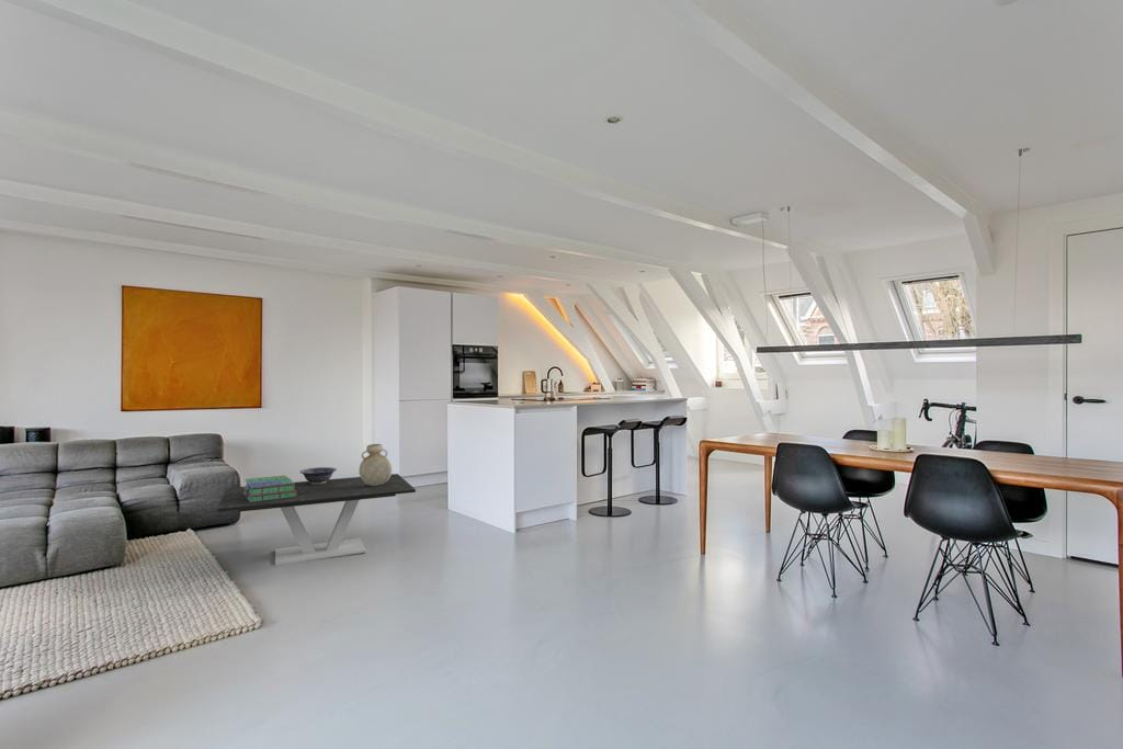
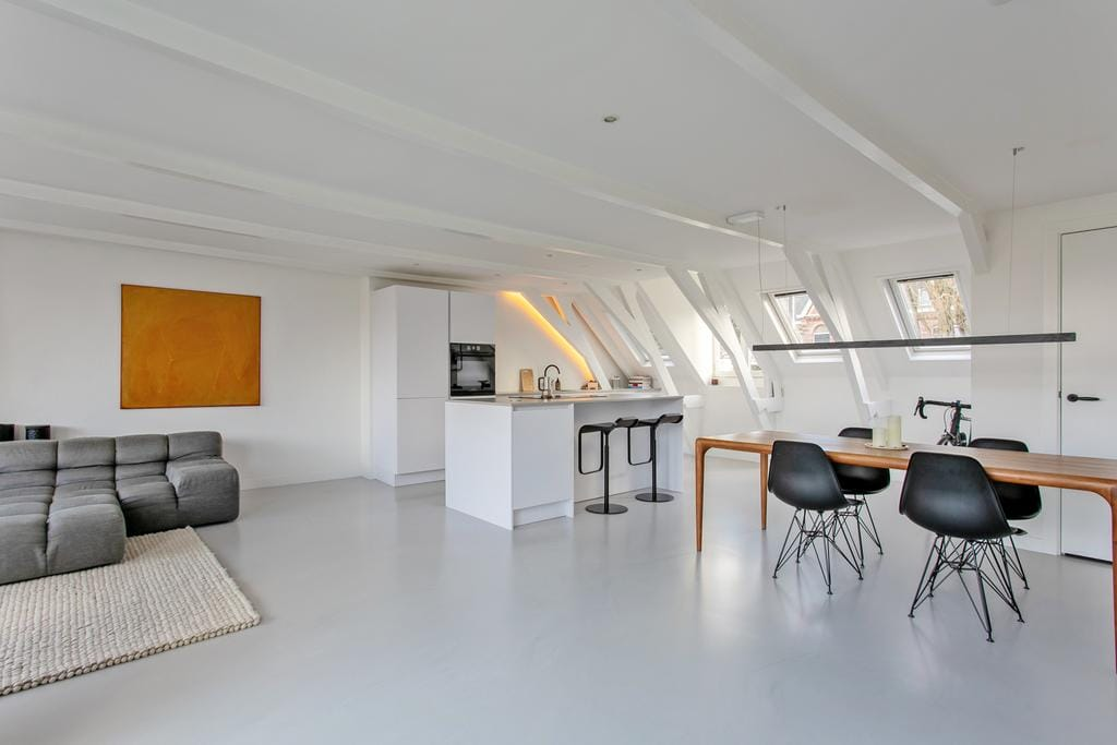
- vase (375, 464)
- stack of books (269, 487)
- coffee table (336, 523)
- decorative bowl (318, 476)
